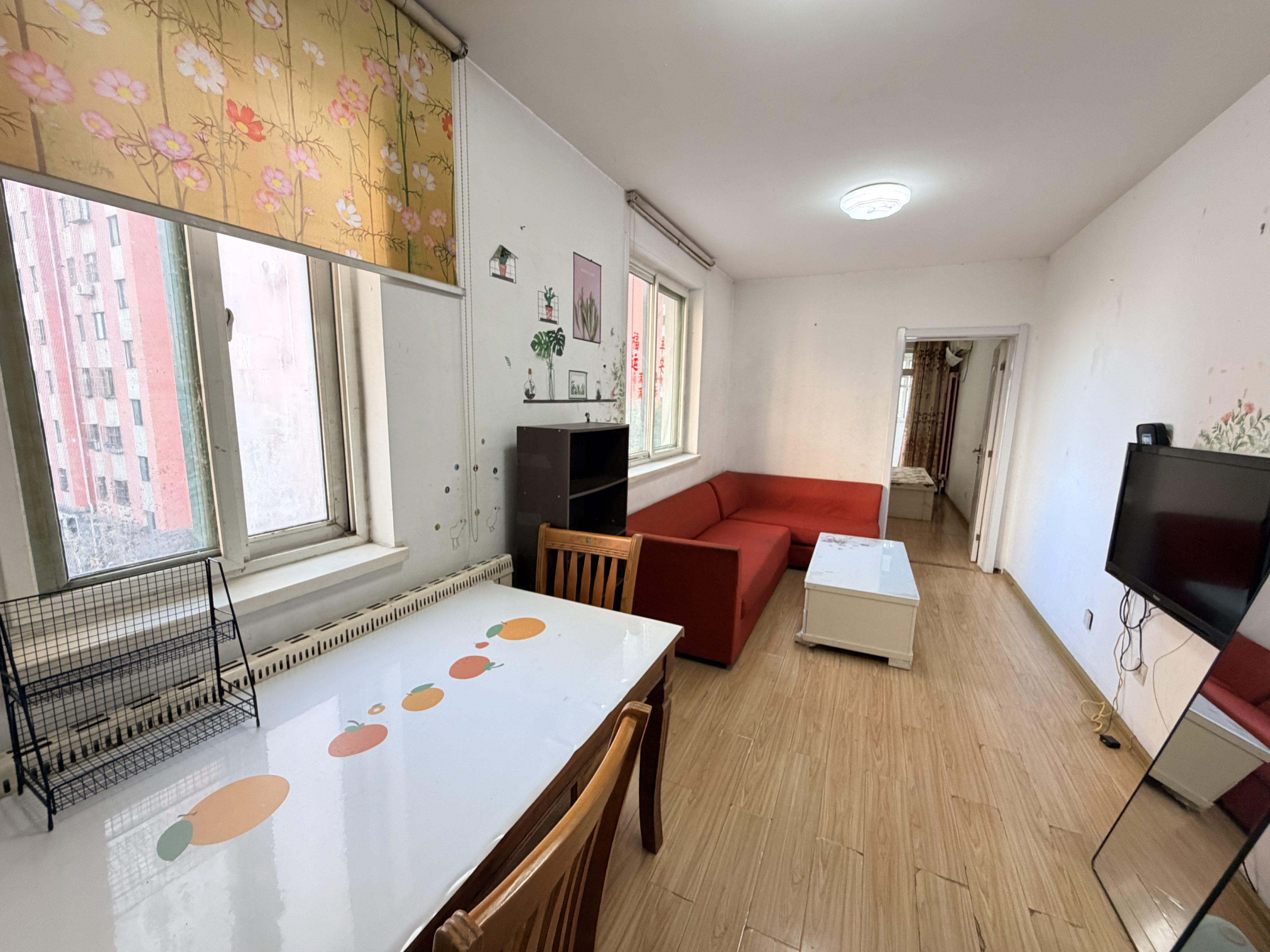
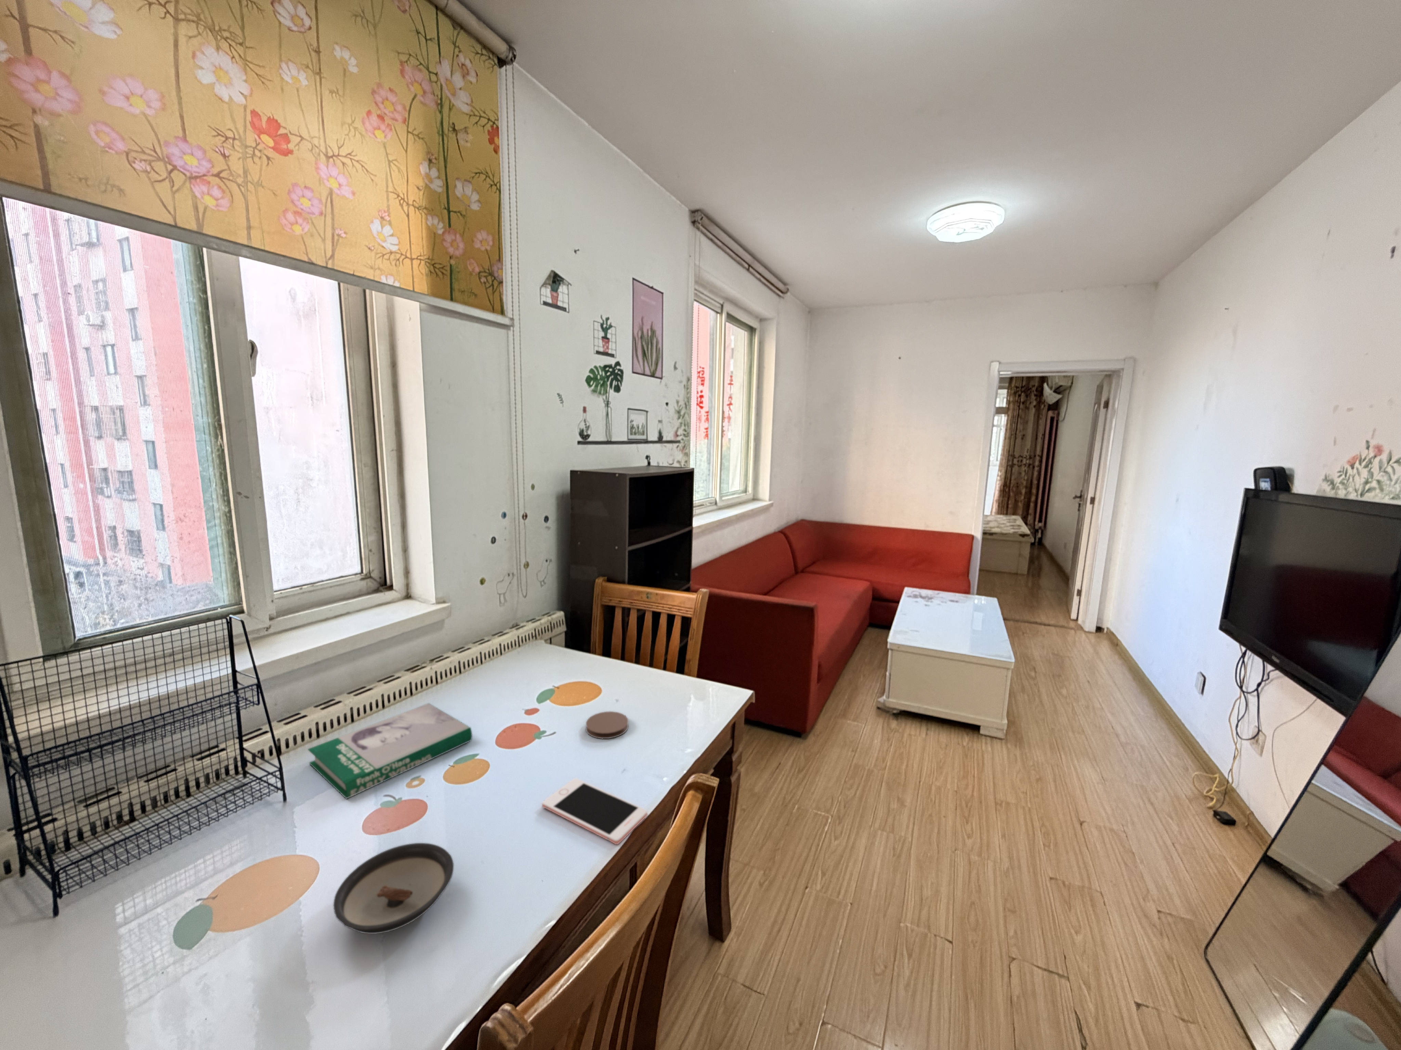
+ cell phone (595, 808)
+ book (394, 744)
+ saucer (397, 892)
+ coaster (607, 725)
